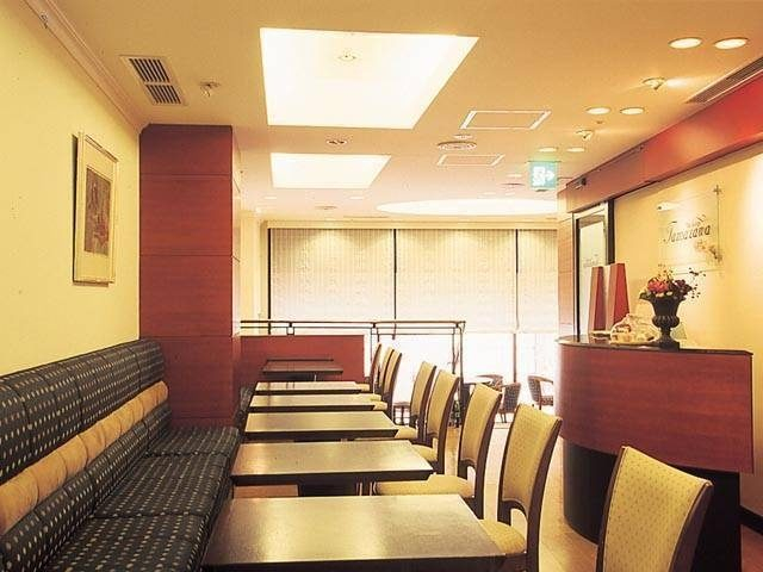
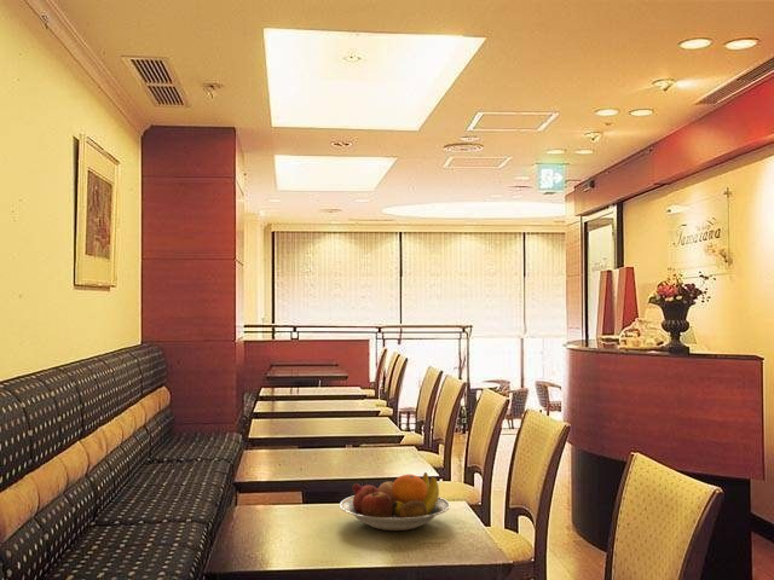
+ fruit bowl (394, 499)
